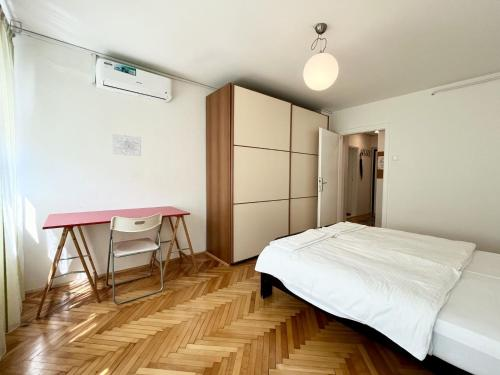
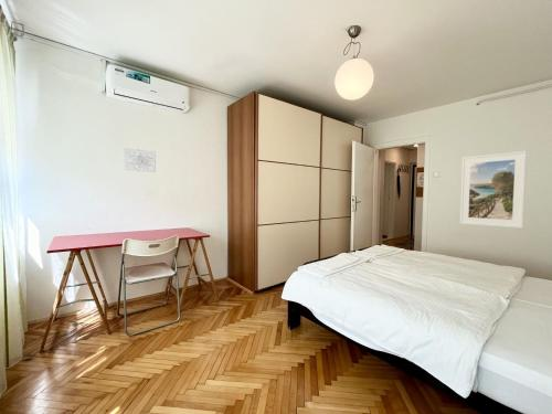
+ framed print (490, 190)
